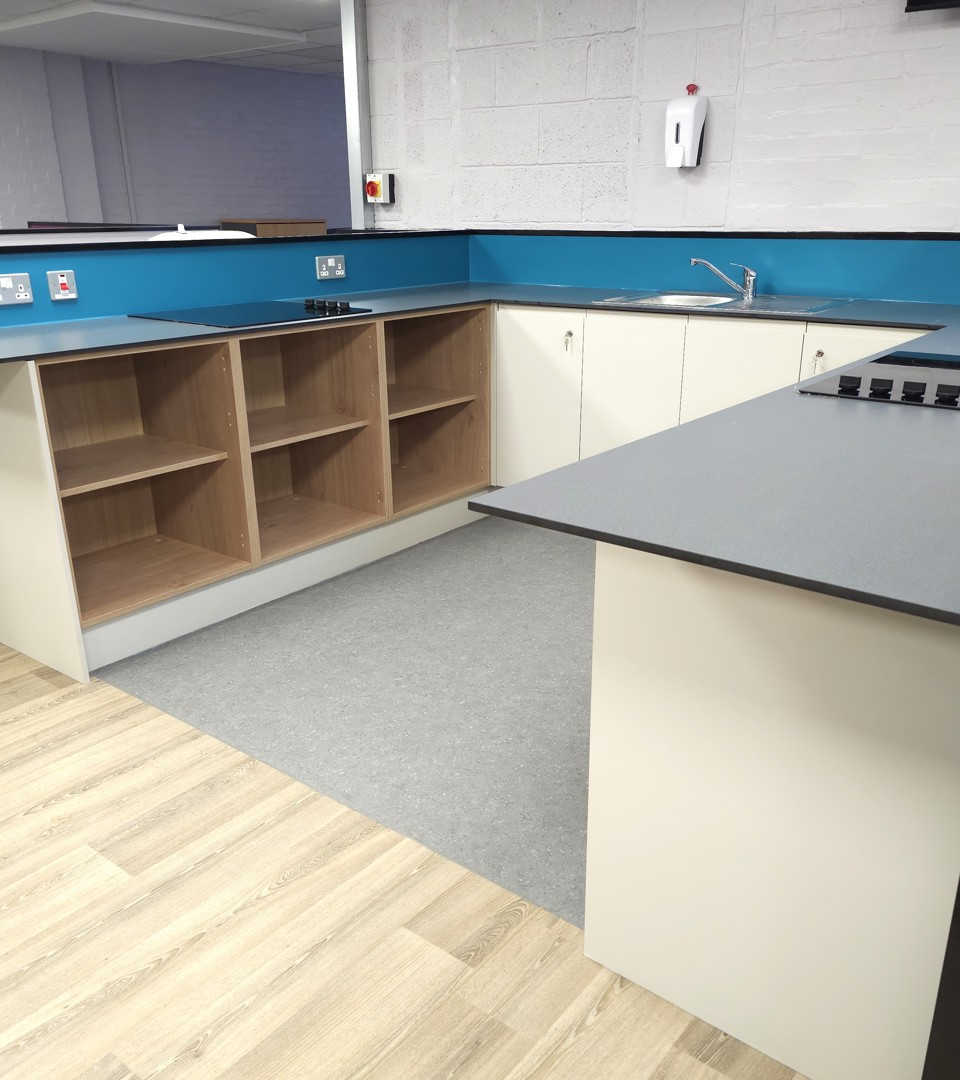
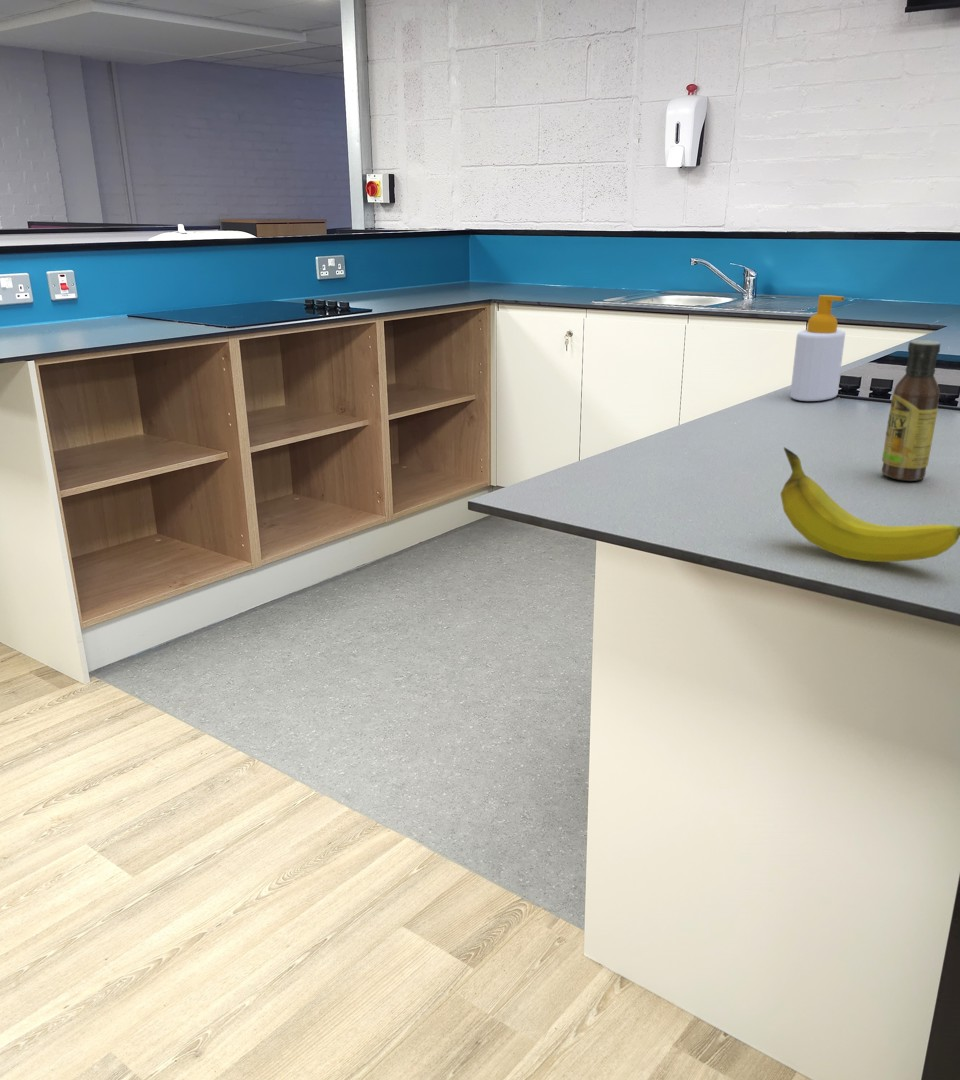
+ soap bottle (819, 346)
+ sauce bottle (913, 410)
+ fruit (860, 519)
